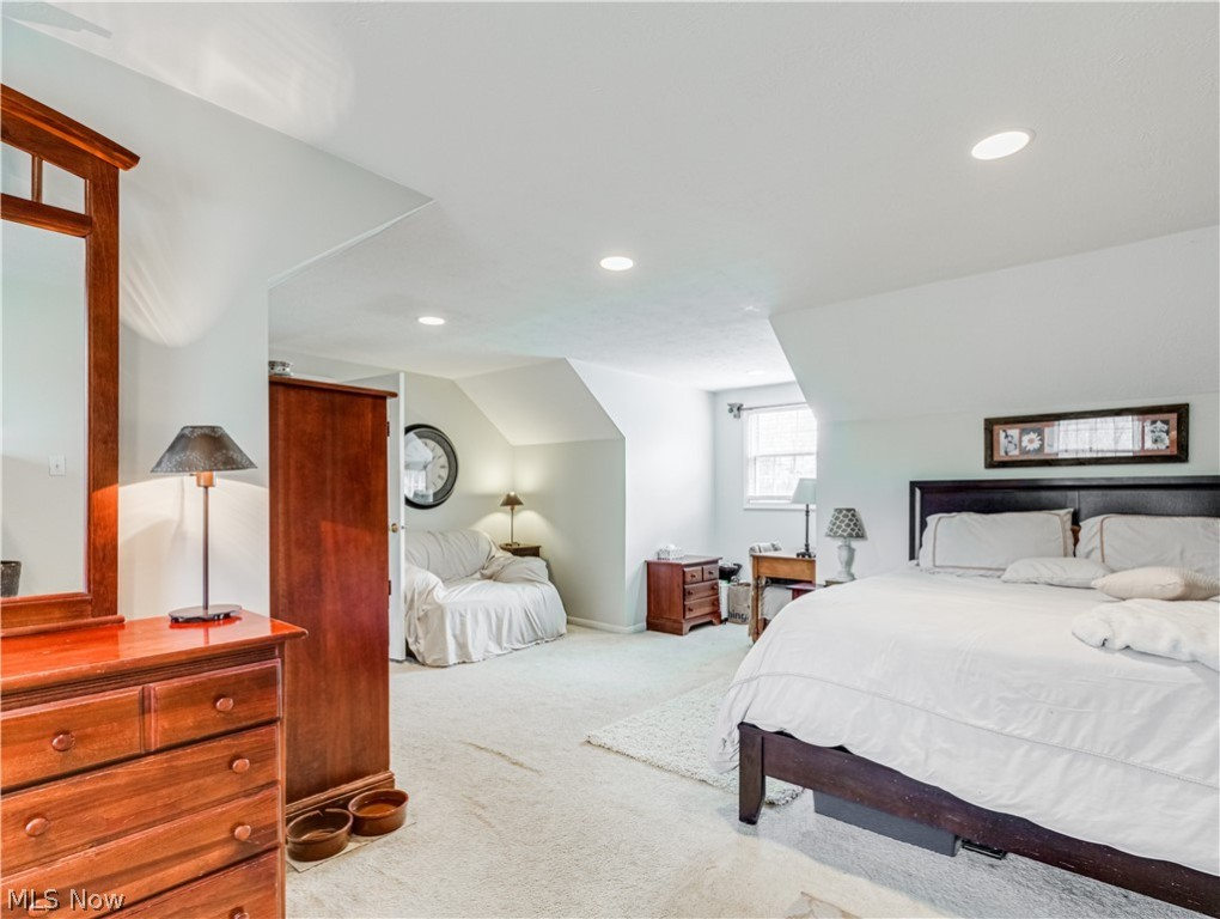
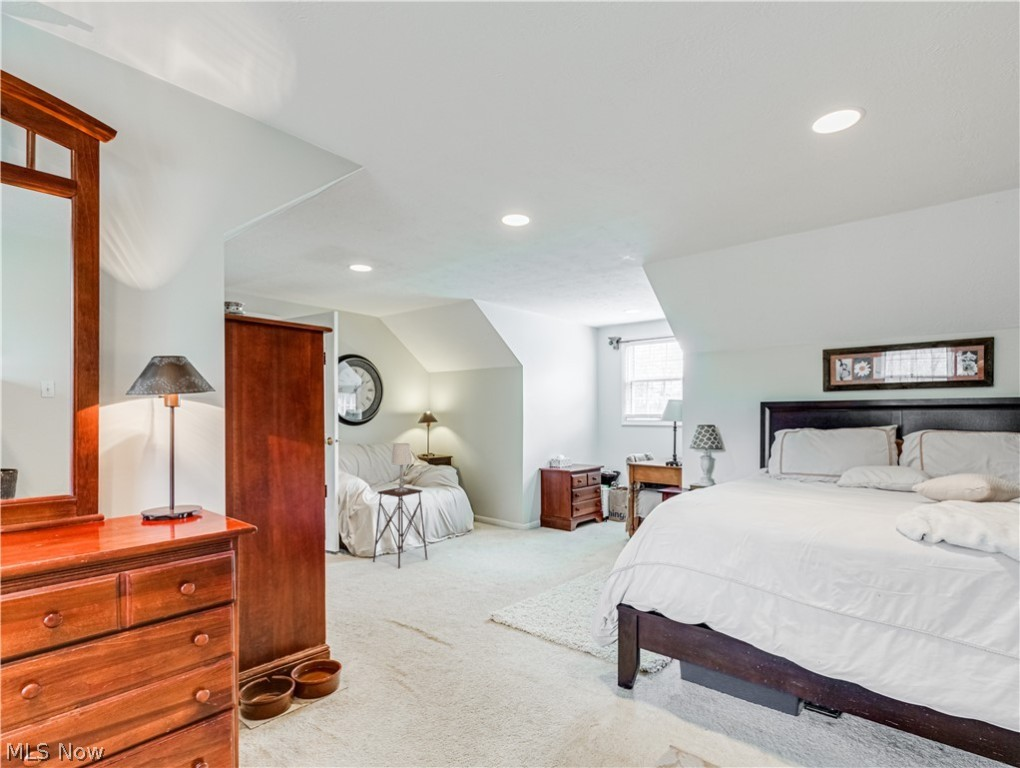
+ side table (401, 525)
+ table lamp (401, 467)
